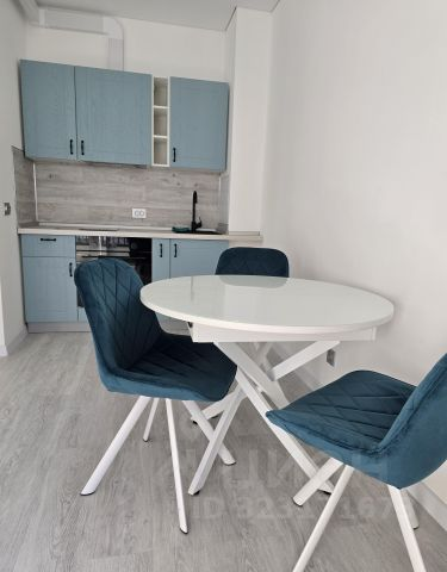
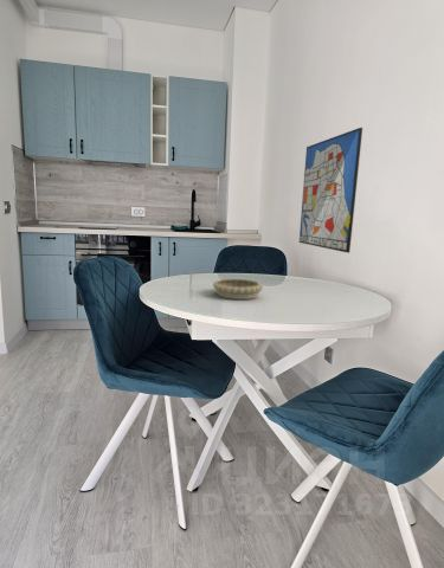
+ decorative bowl (237, 289)
+ wall art (326, 194)
